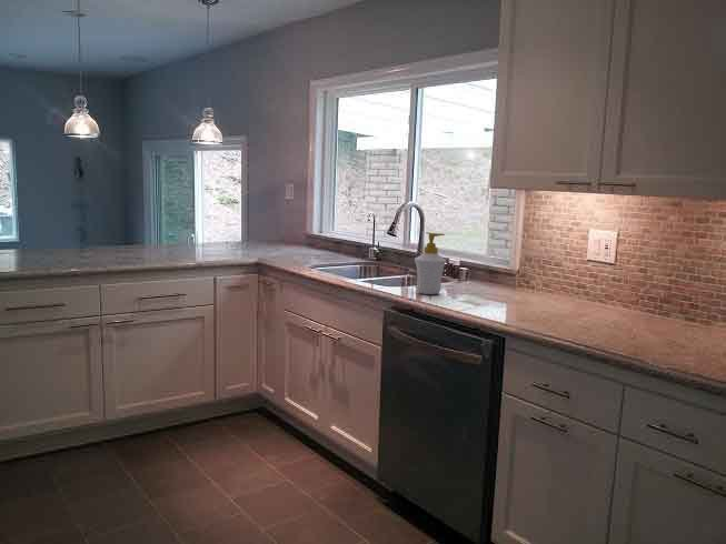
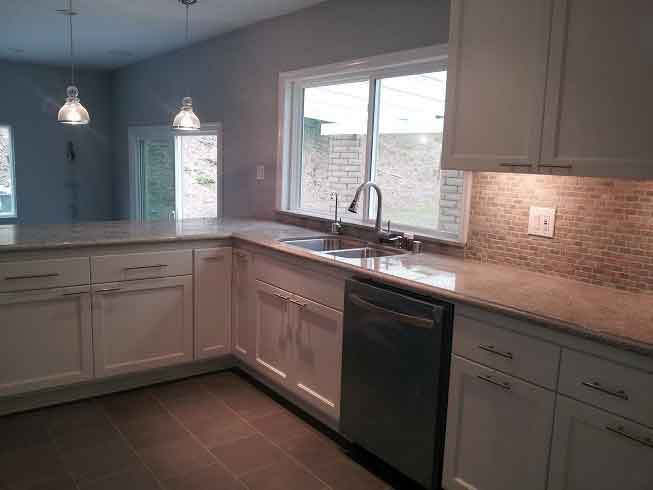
- soap bottle (429, 262)
